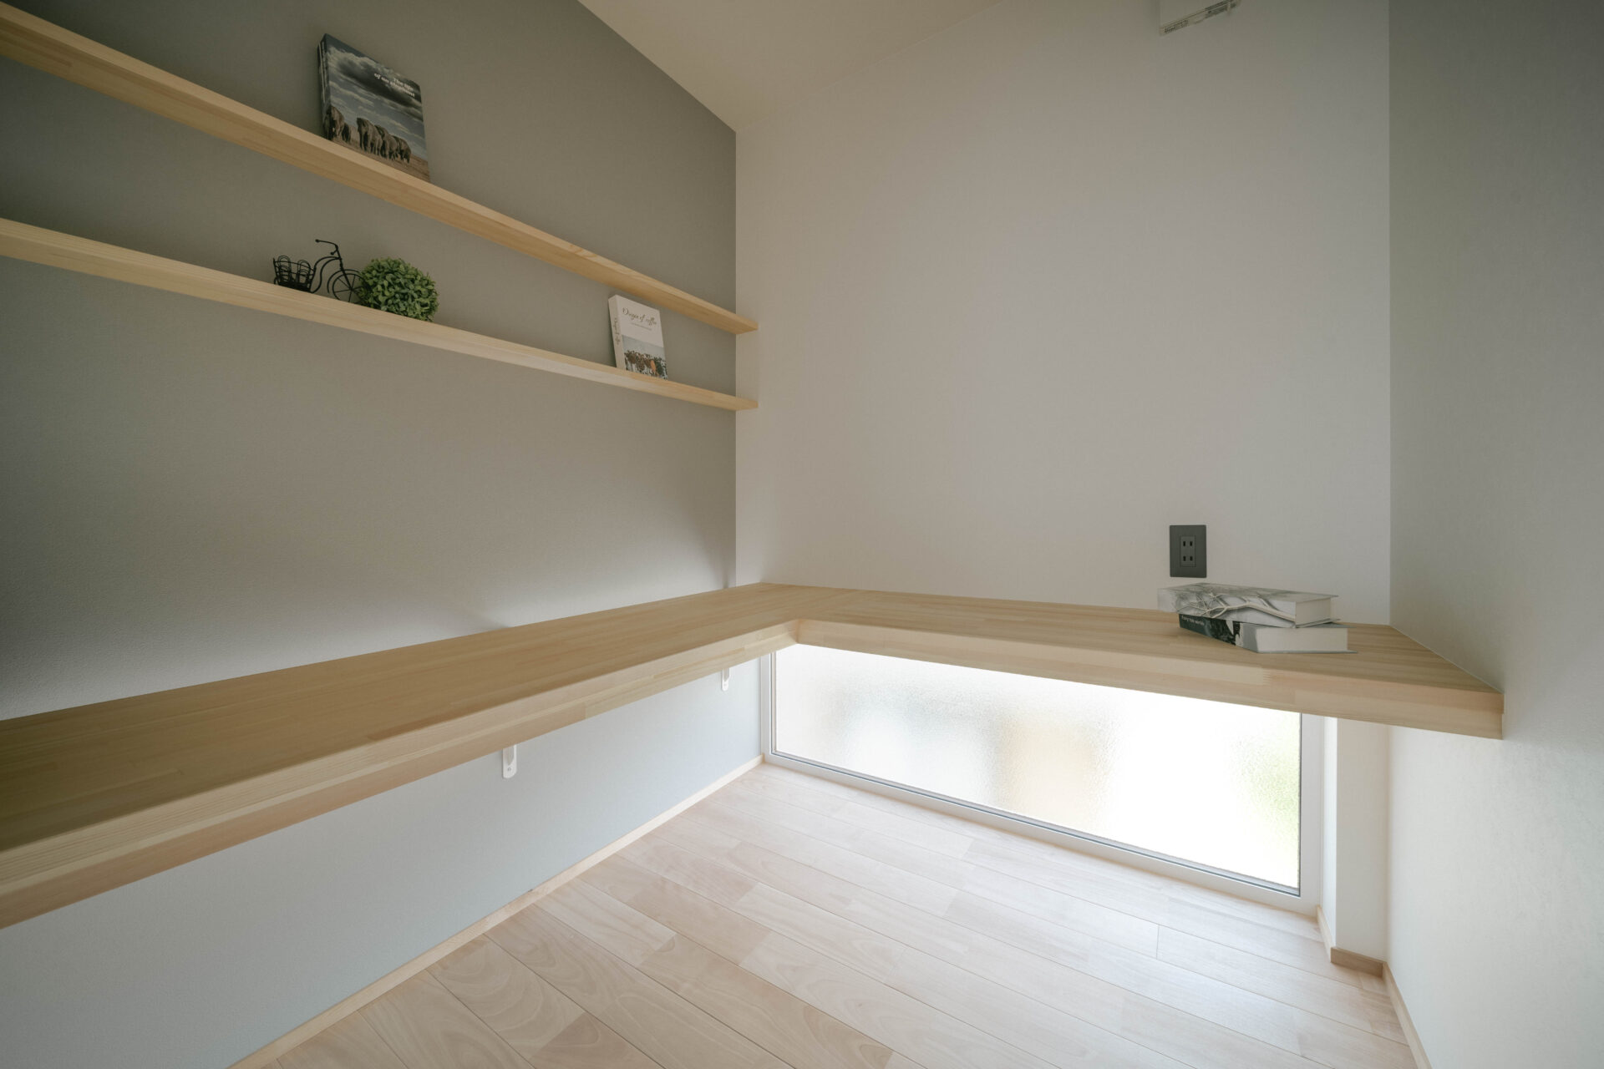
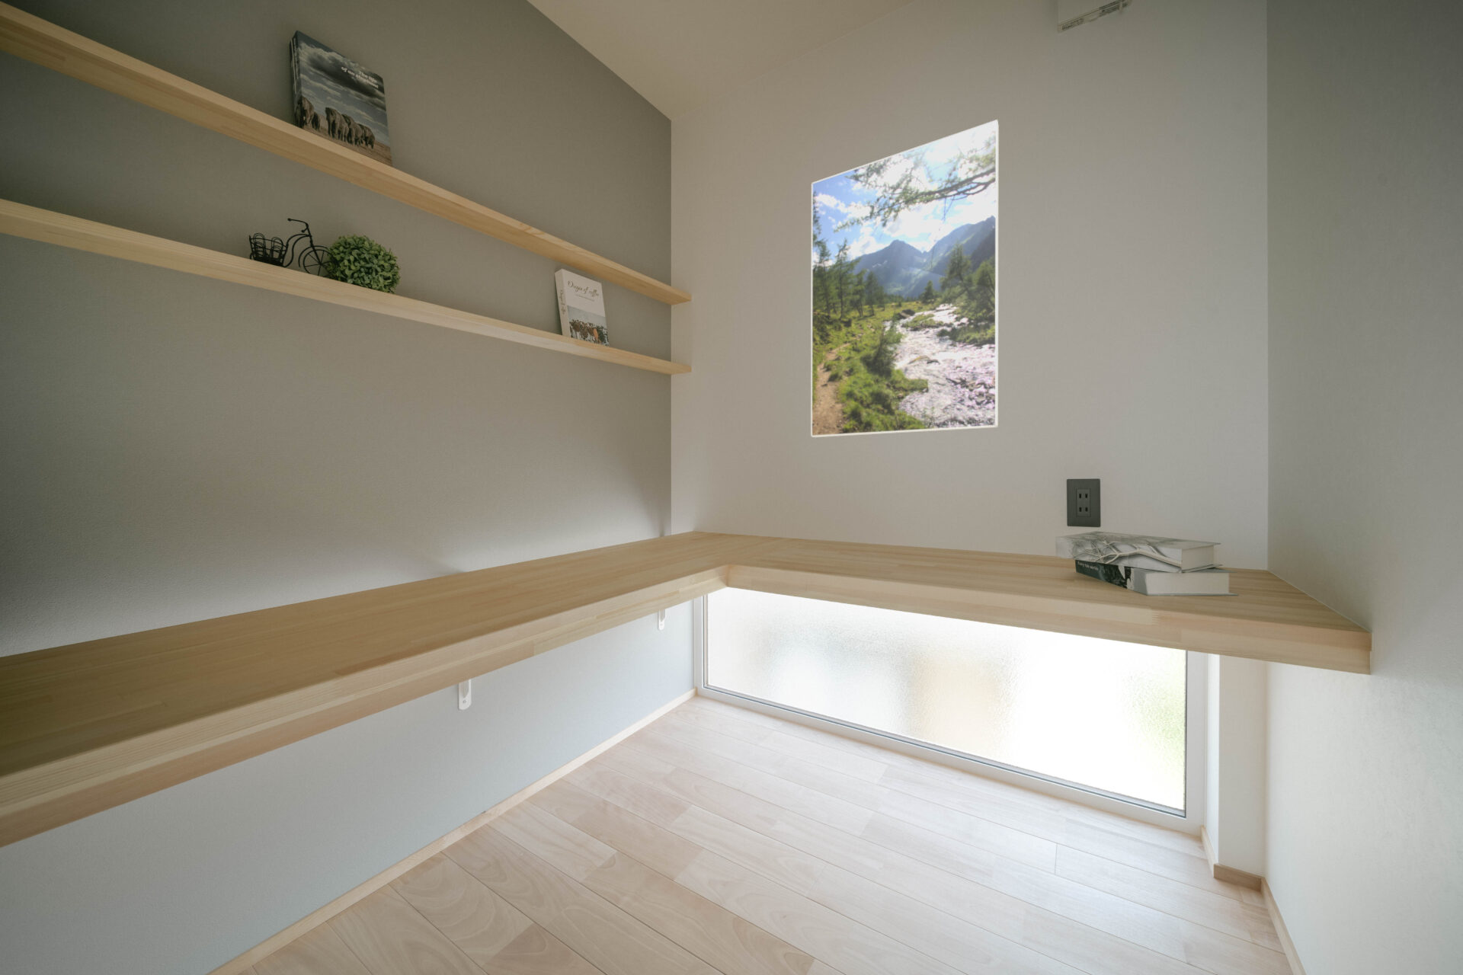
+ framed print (896, 294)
